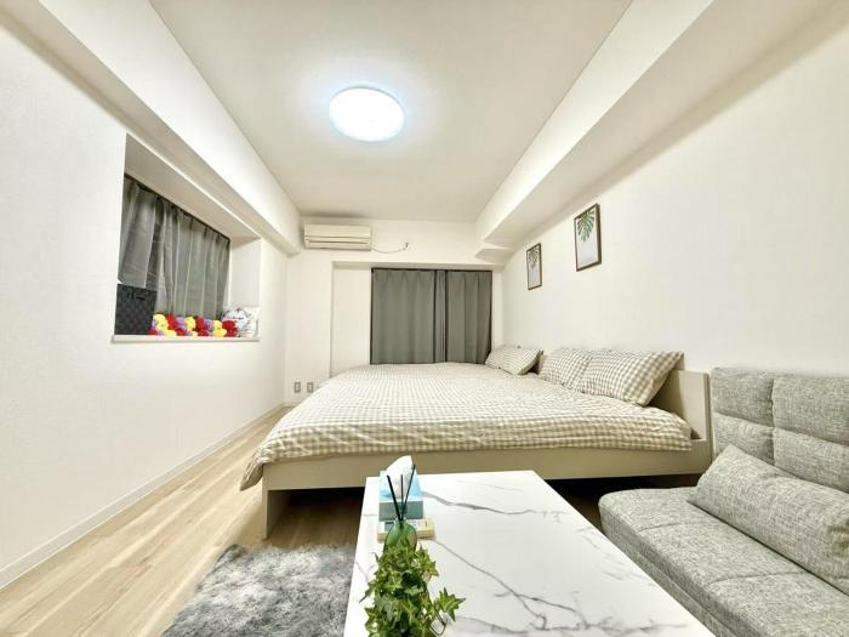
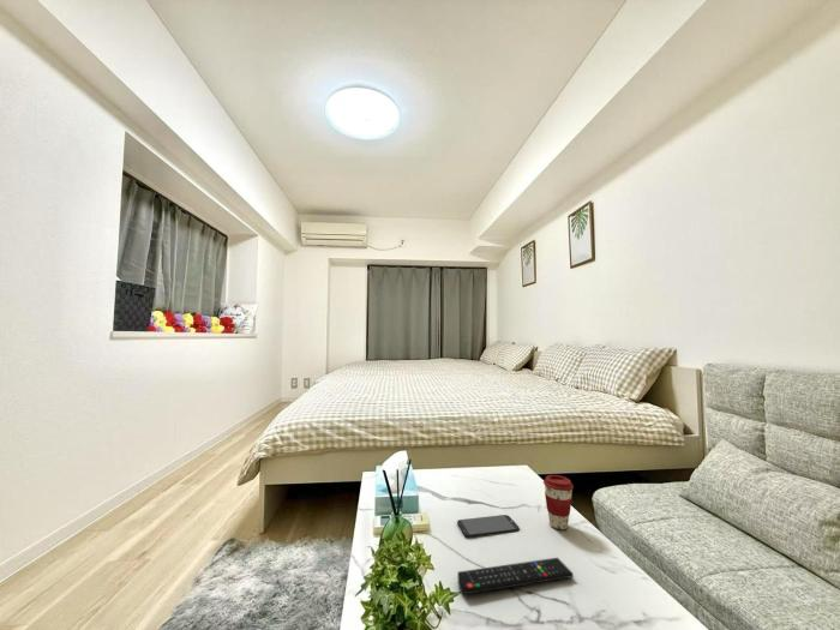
+ smartphone (487, 524)
+ remote control (514, 576)
+ coffee cup (558, 502)
